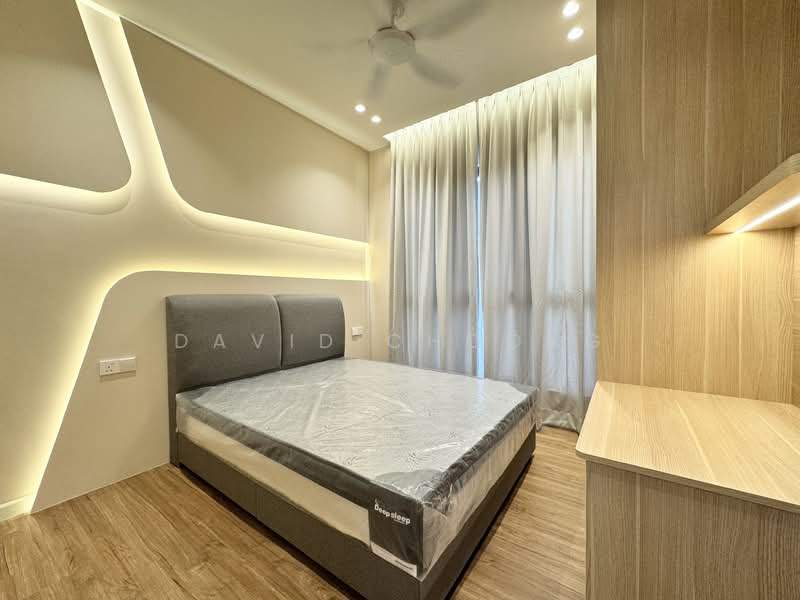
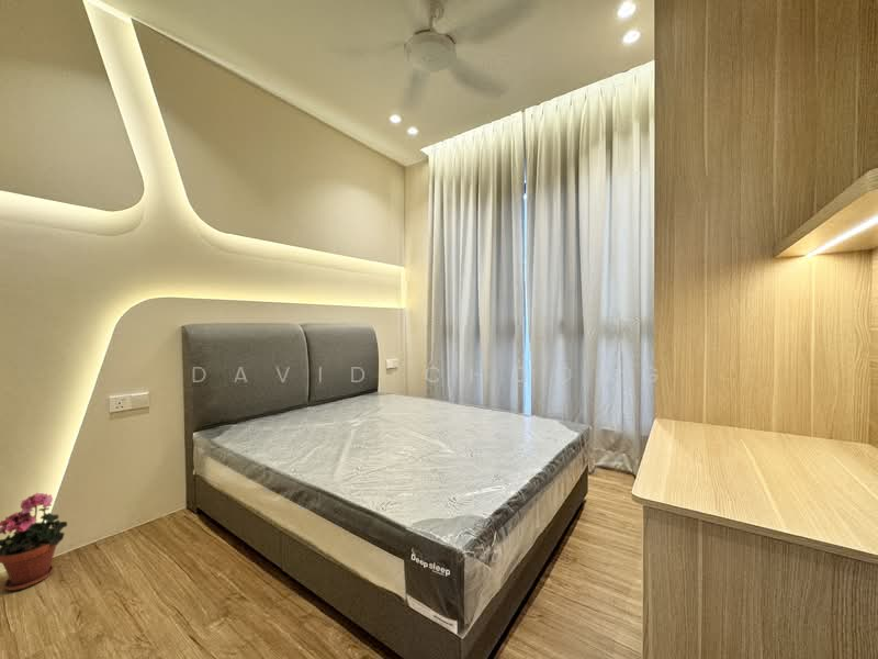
+ potted plant (30, 537)
